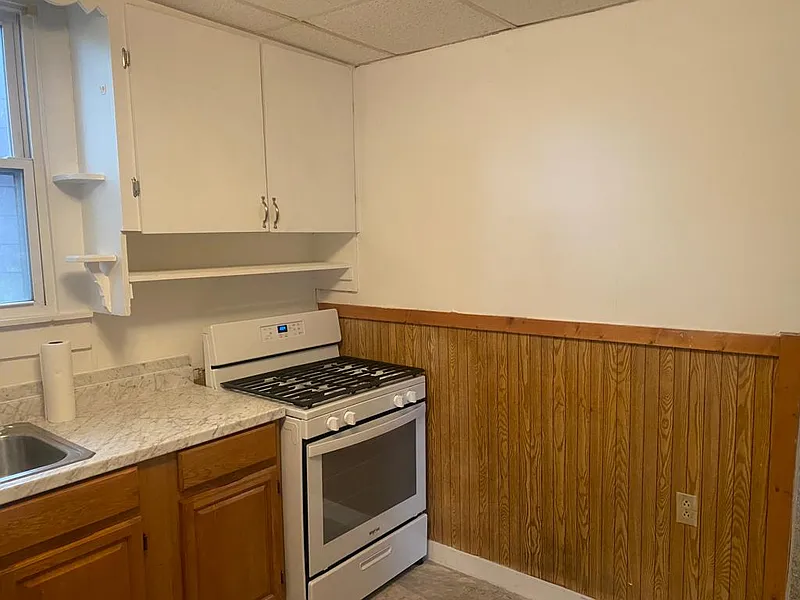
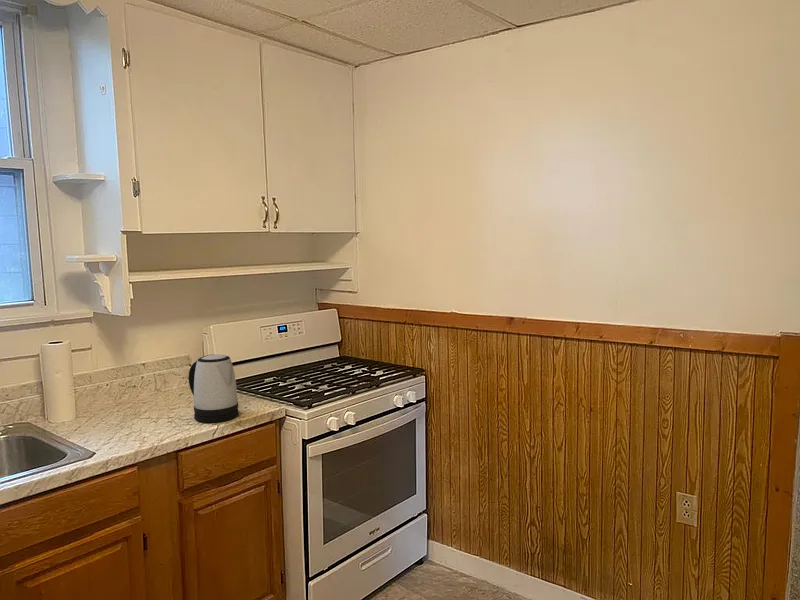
+ kettle (210, 385)
